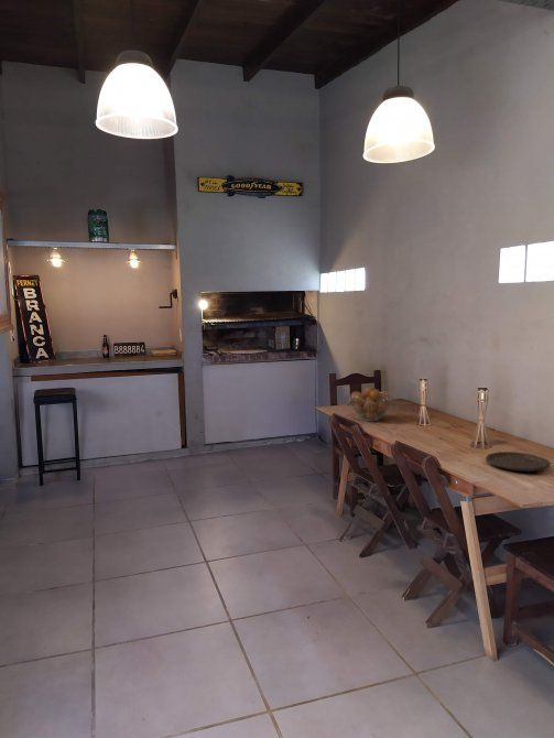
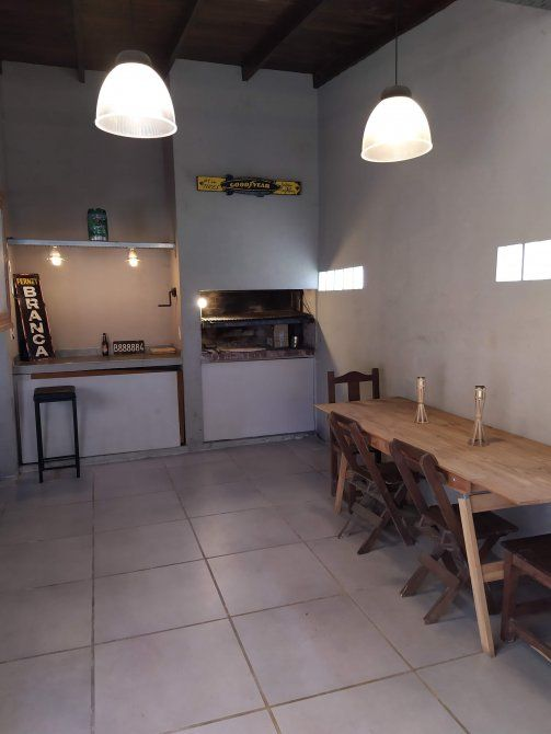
- fruit basket (370, 403)
- plate (517, 462)
